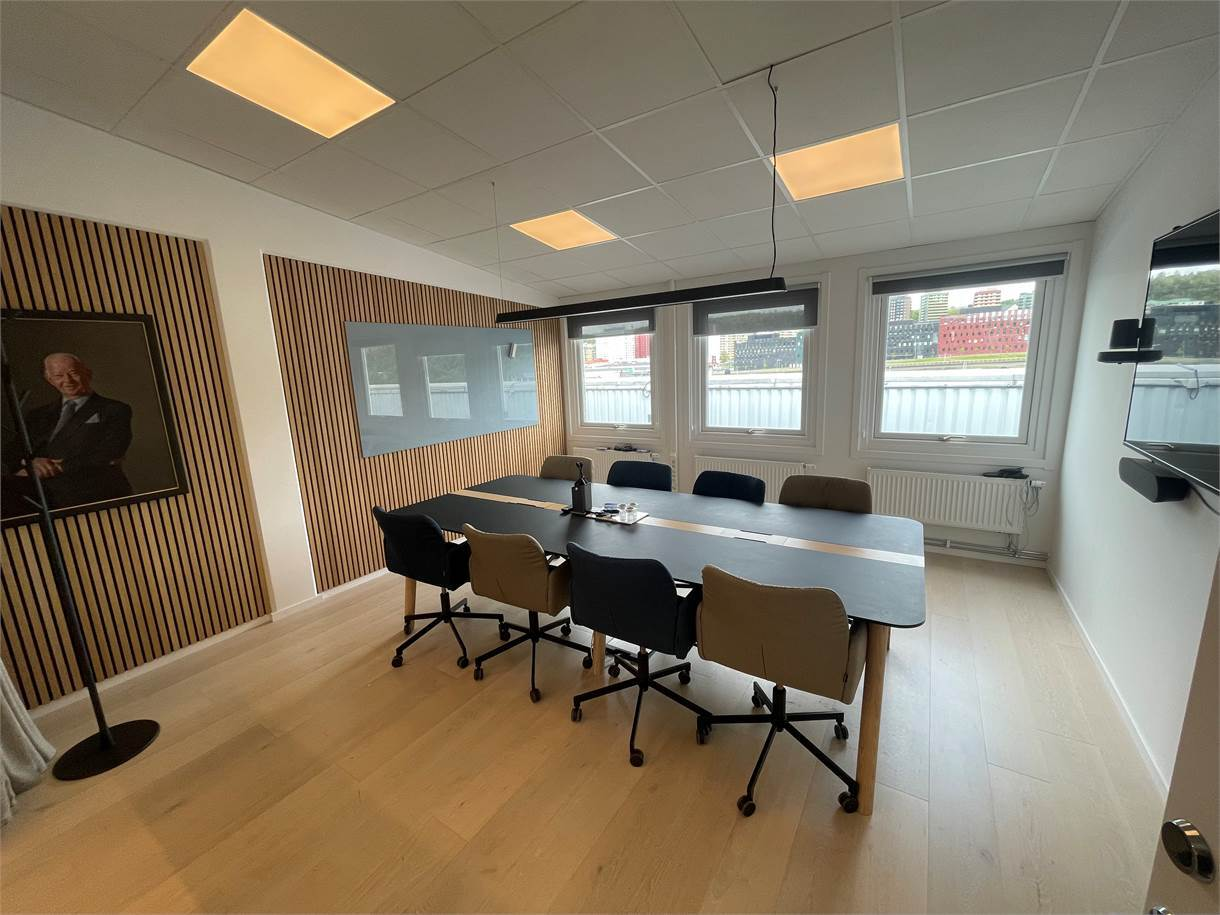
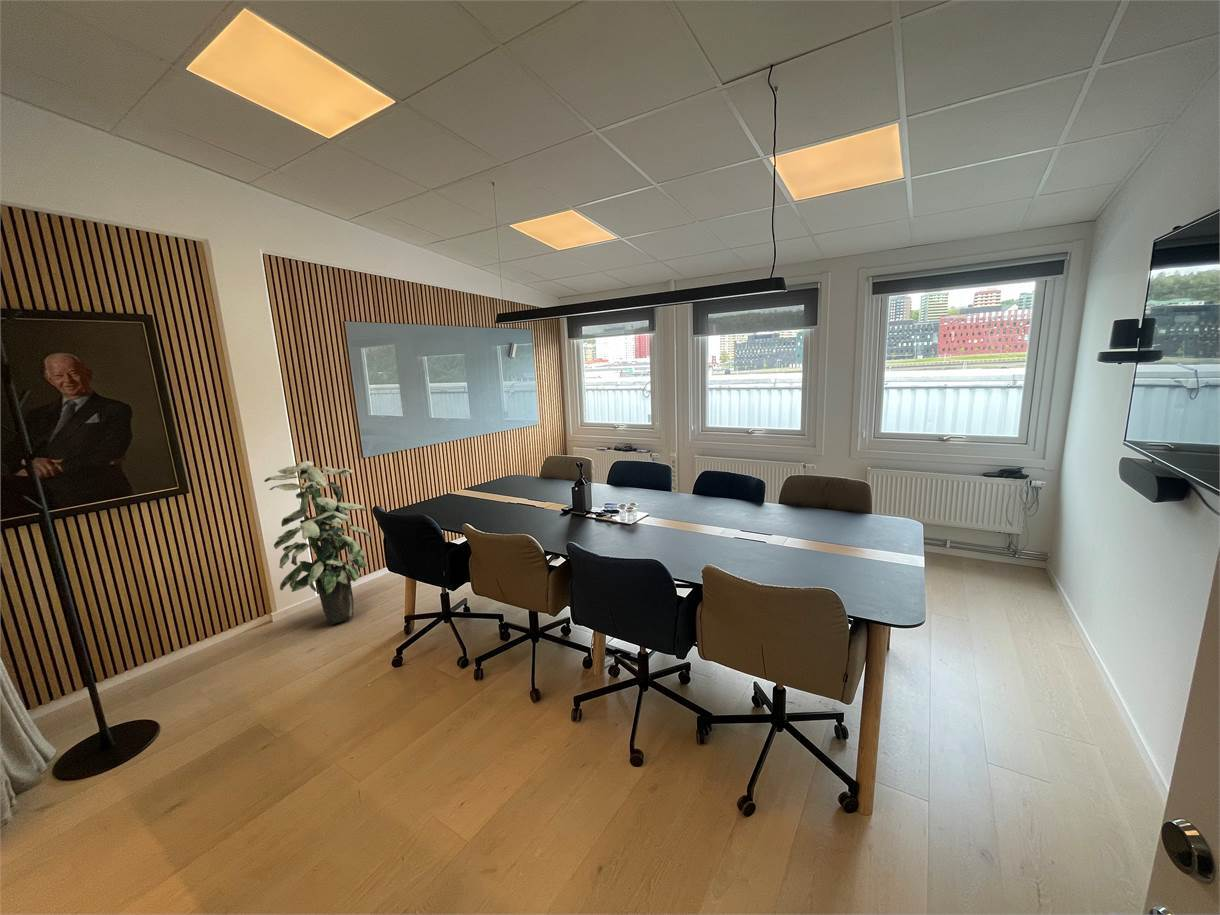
+ indoor plant (321, 541)
